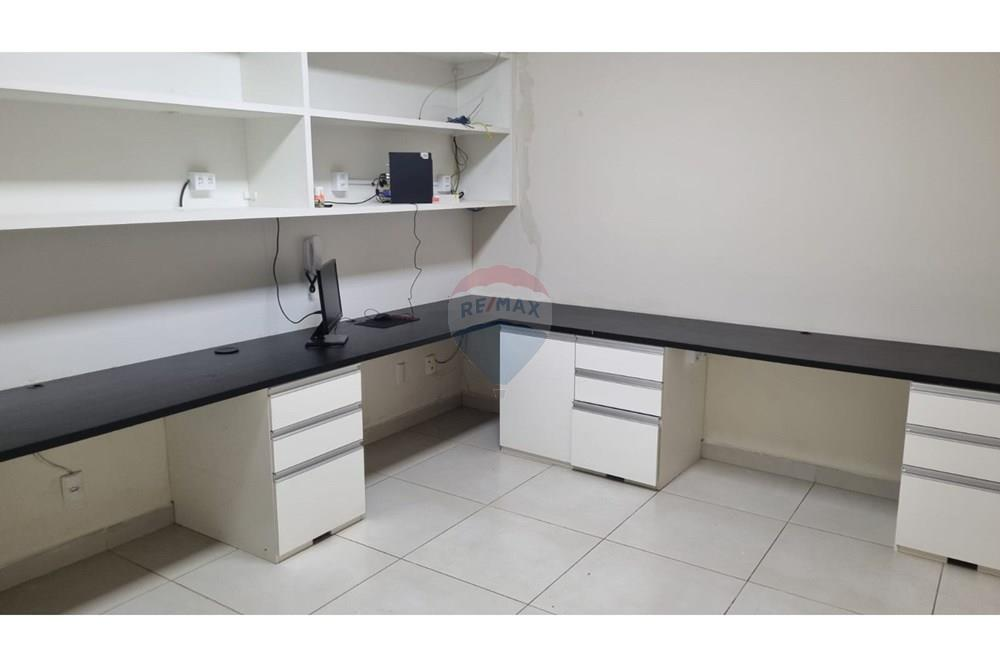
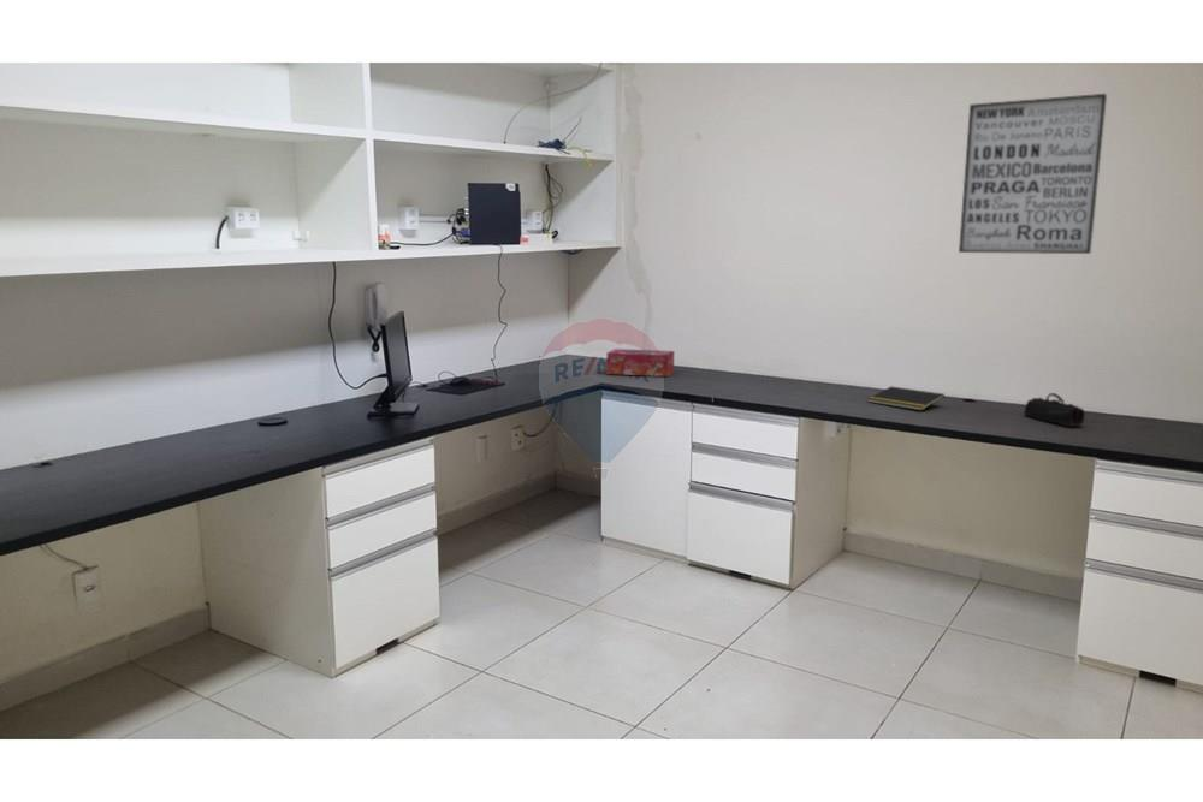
+ wall art (1029, 177)
+ pencil case (1054, 406)
+ tissue box (640, 362)
+ notepad (905, 398)
